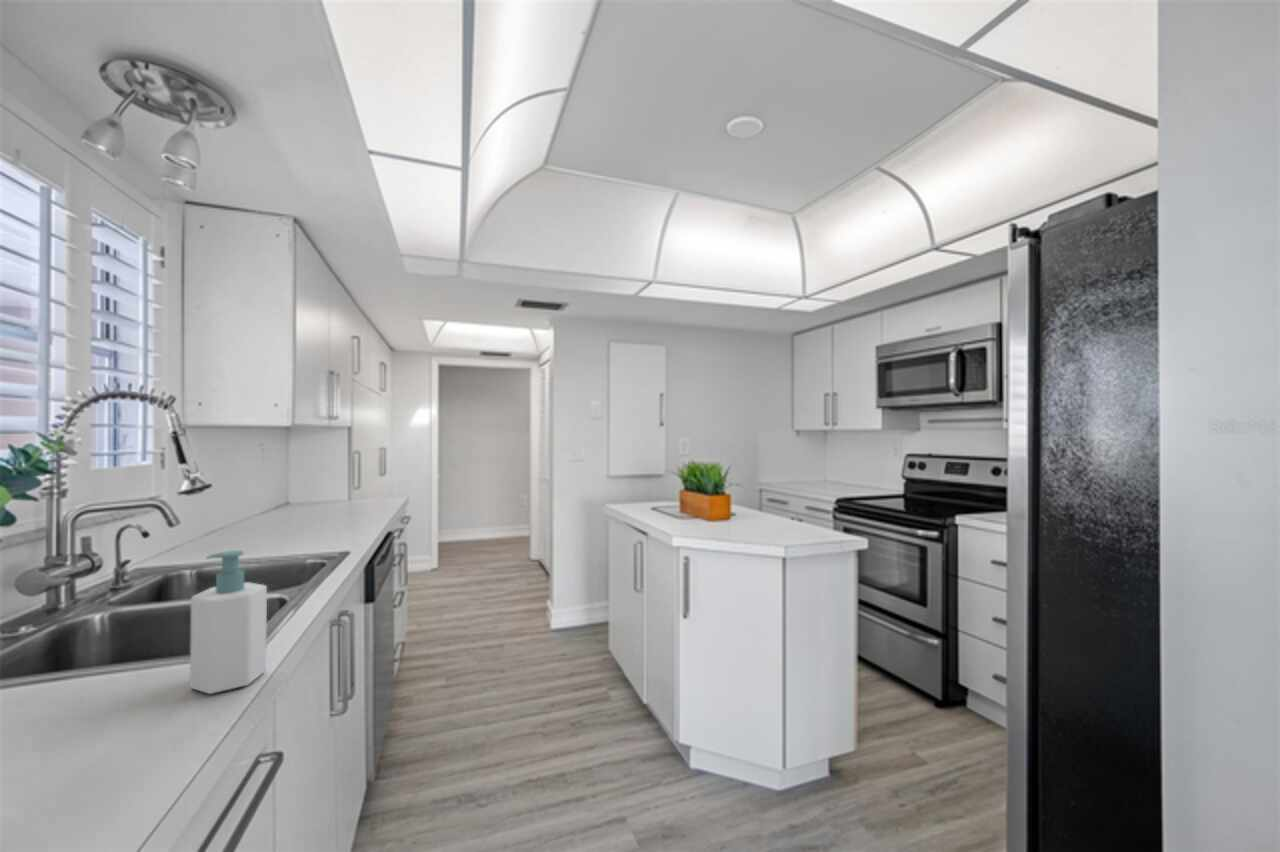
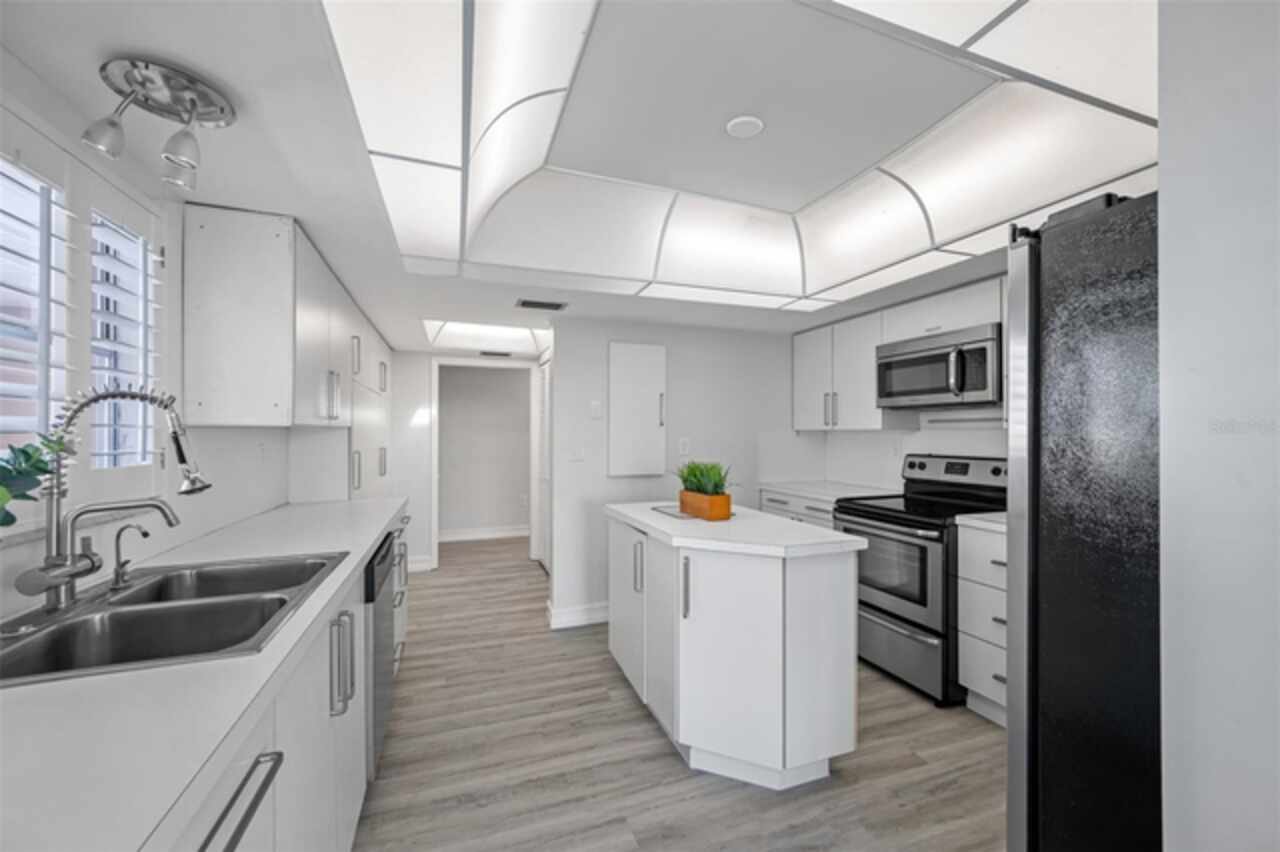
- soap bottle (230, 615)
